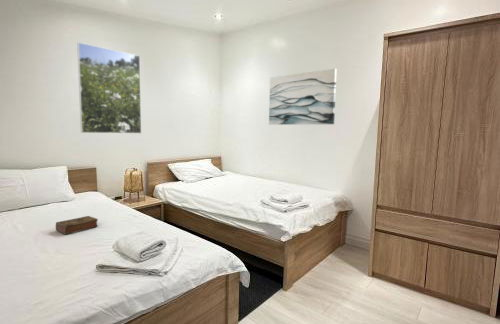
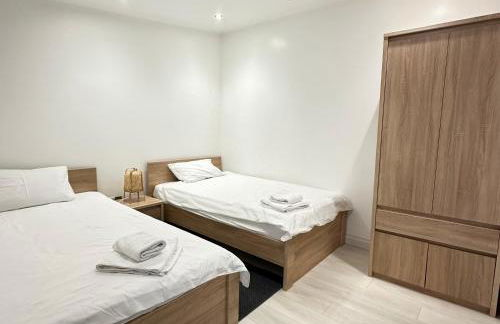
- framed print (112, 92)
- book (77, 224)
- wall art (299, 99)
